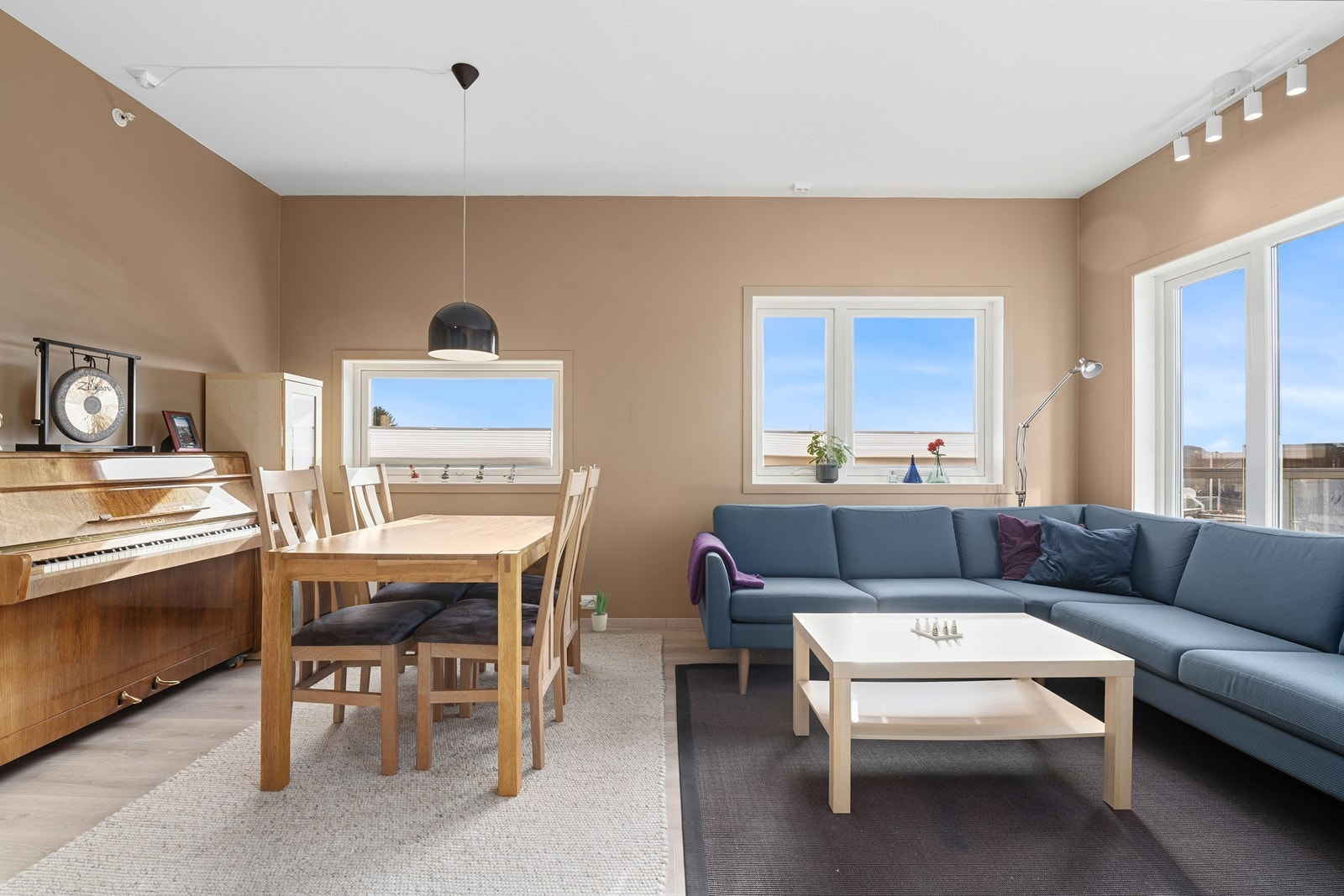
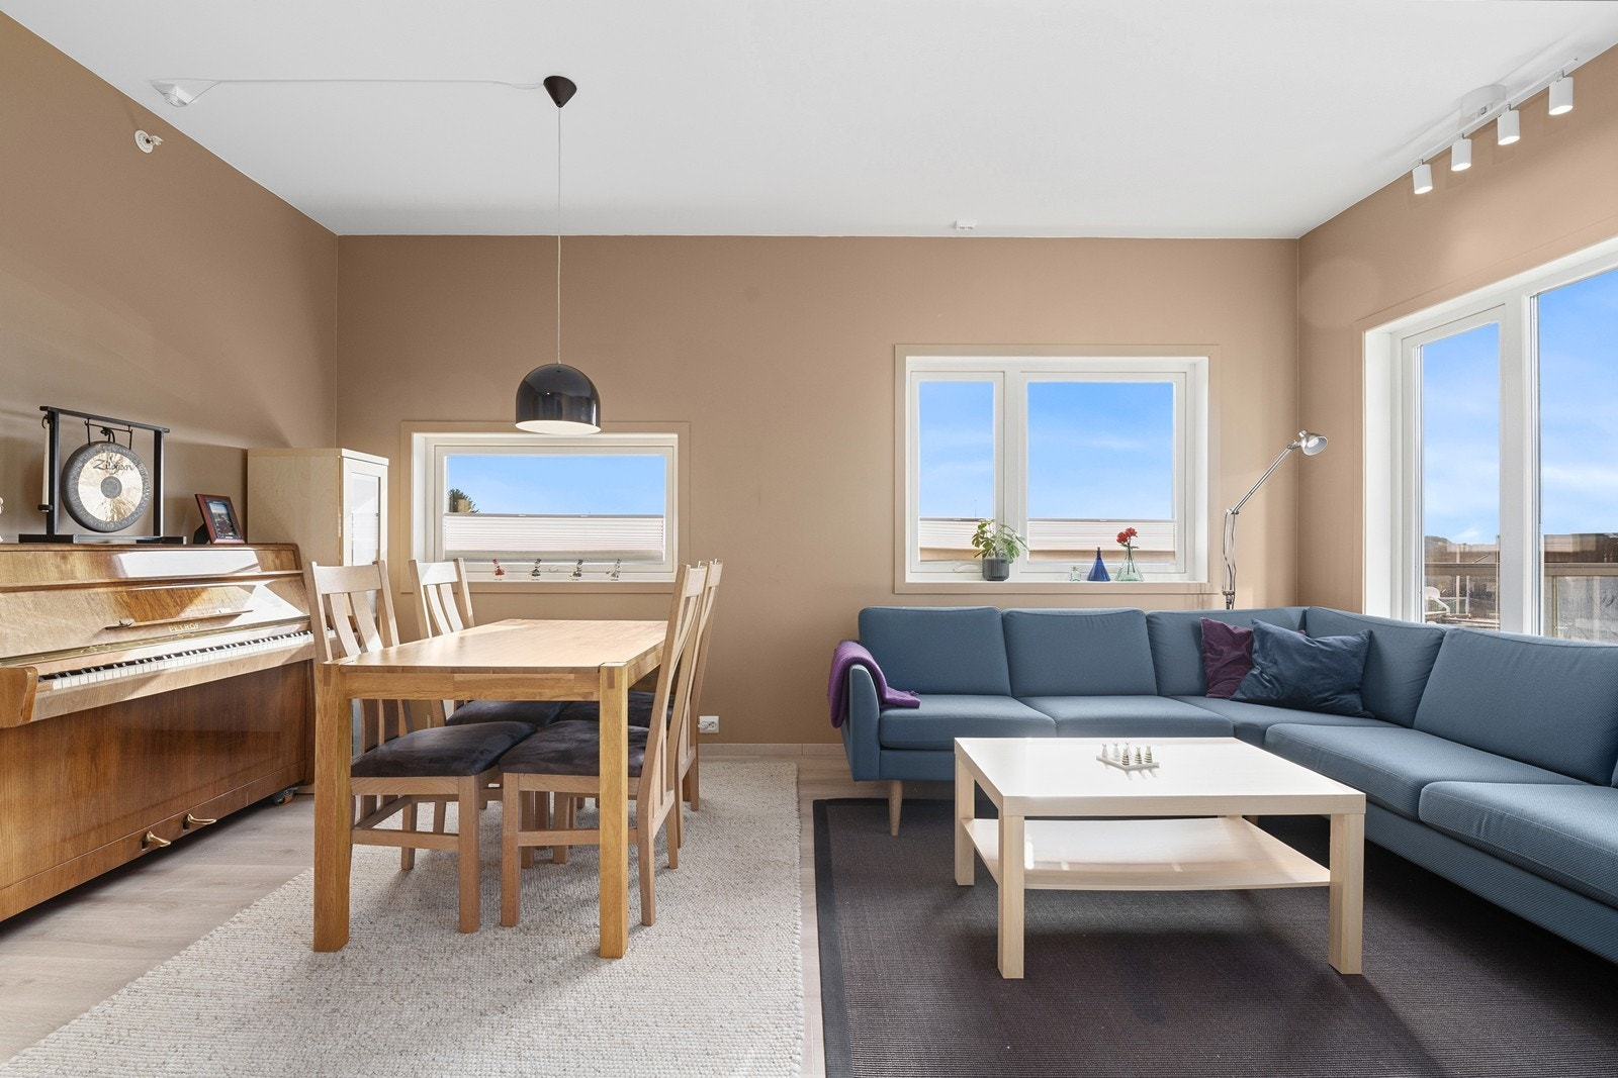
- potted plant (601, 607)
